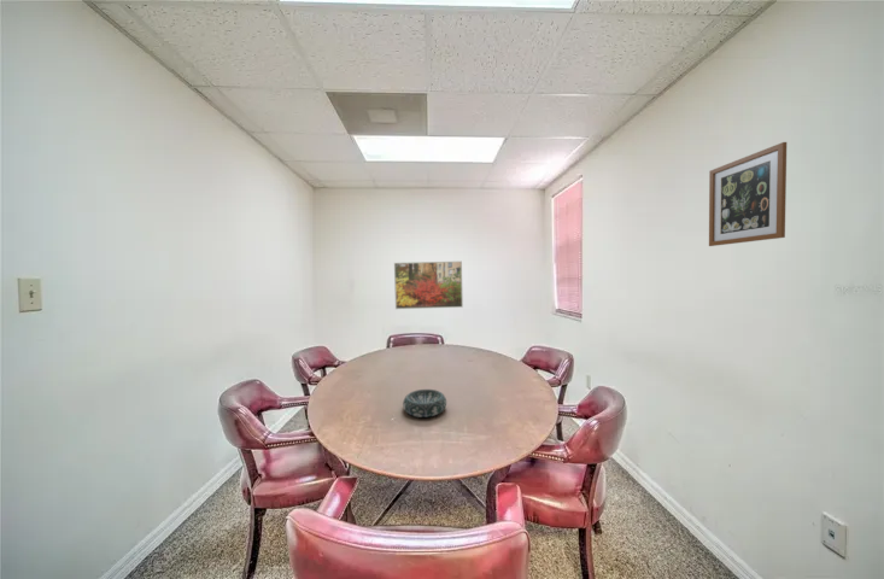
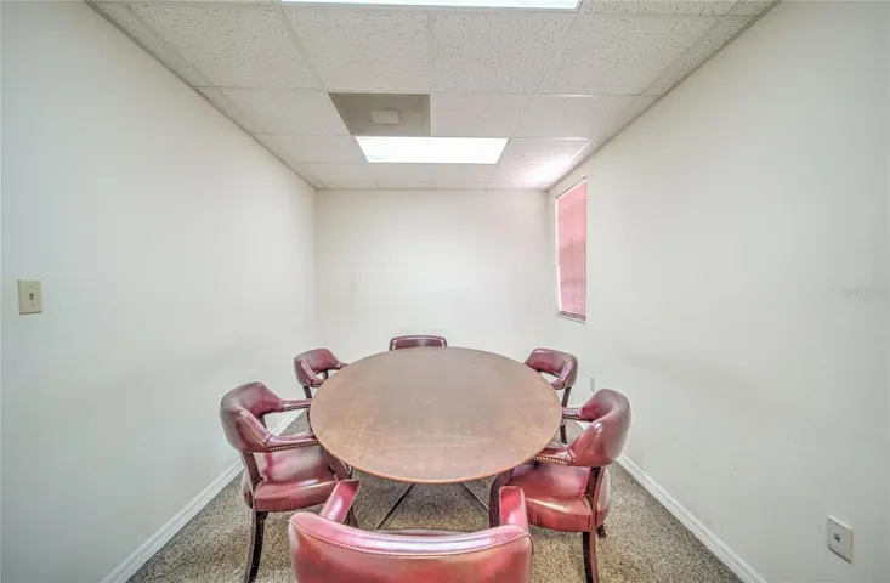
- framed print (428, 285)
- wall art (743, 200)
- decorative bowl (425, 402)
